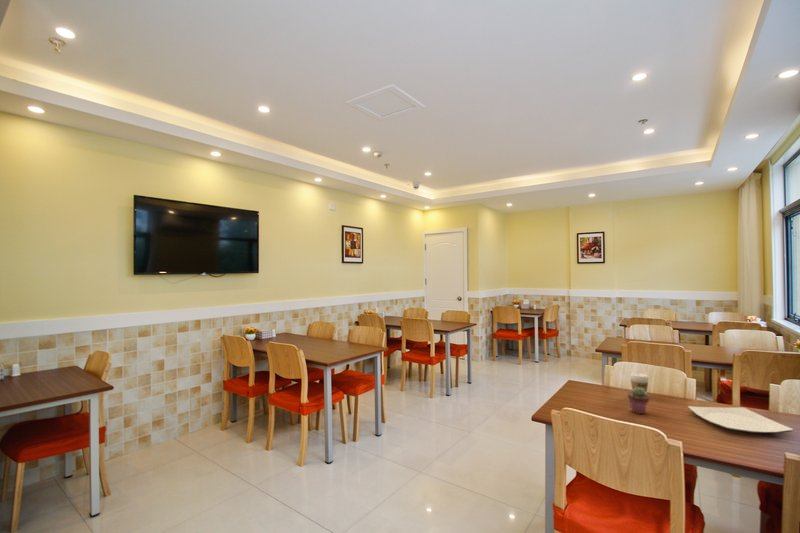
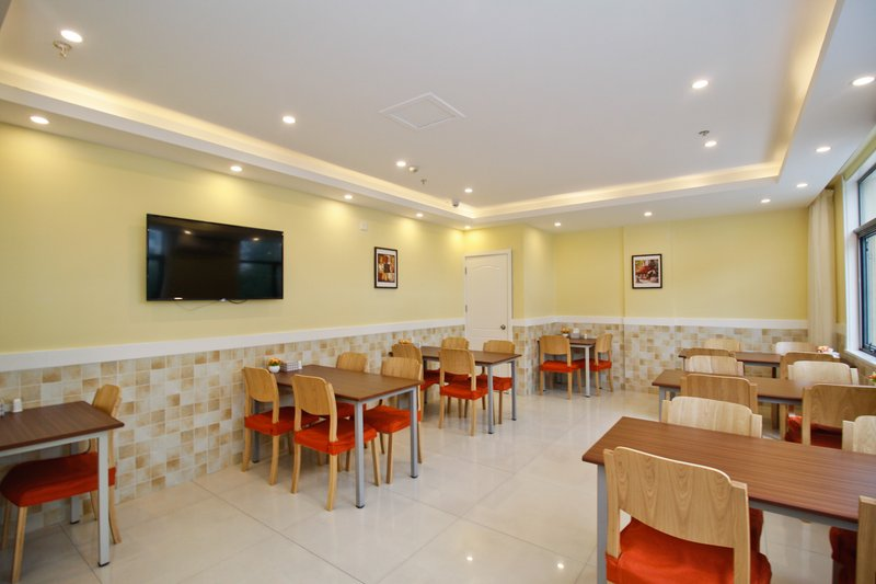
- plate (736, 419)
- coffee cup (639, 384)
- potted succulent (638, 399)
